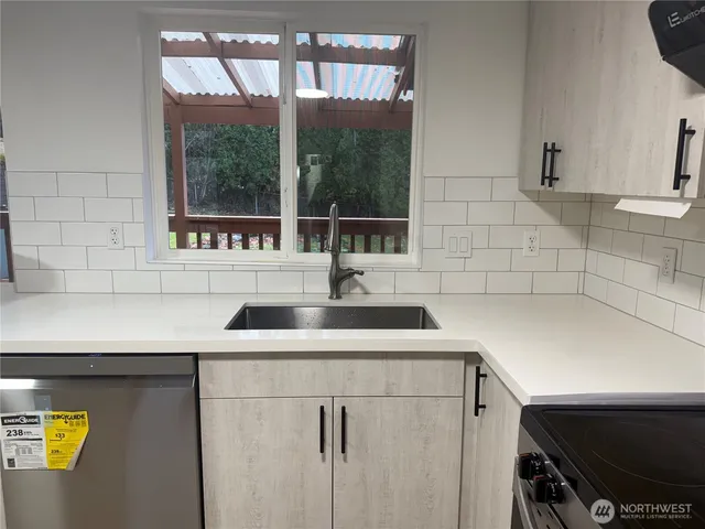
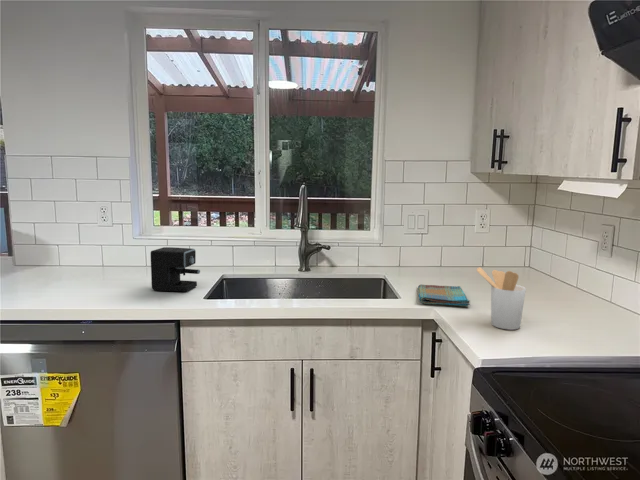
+ dish towel (441, 293)
+ coffee maker (181, 264)
+ utensil holder (498, 296)
